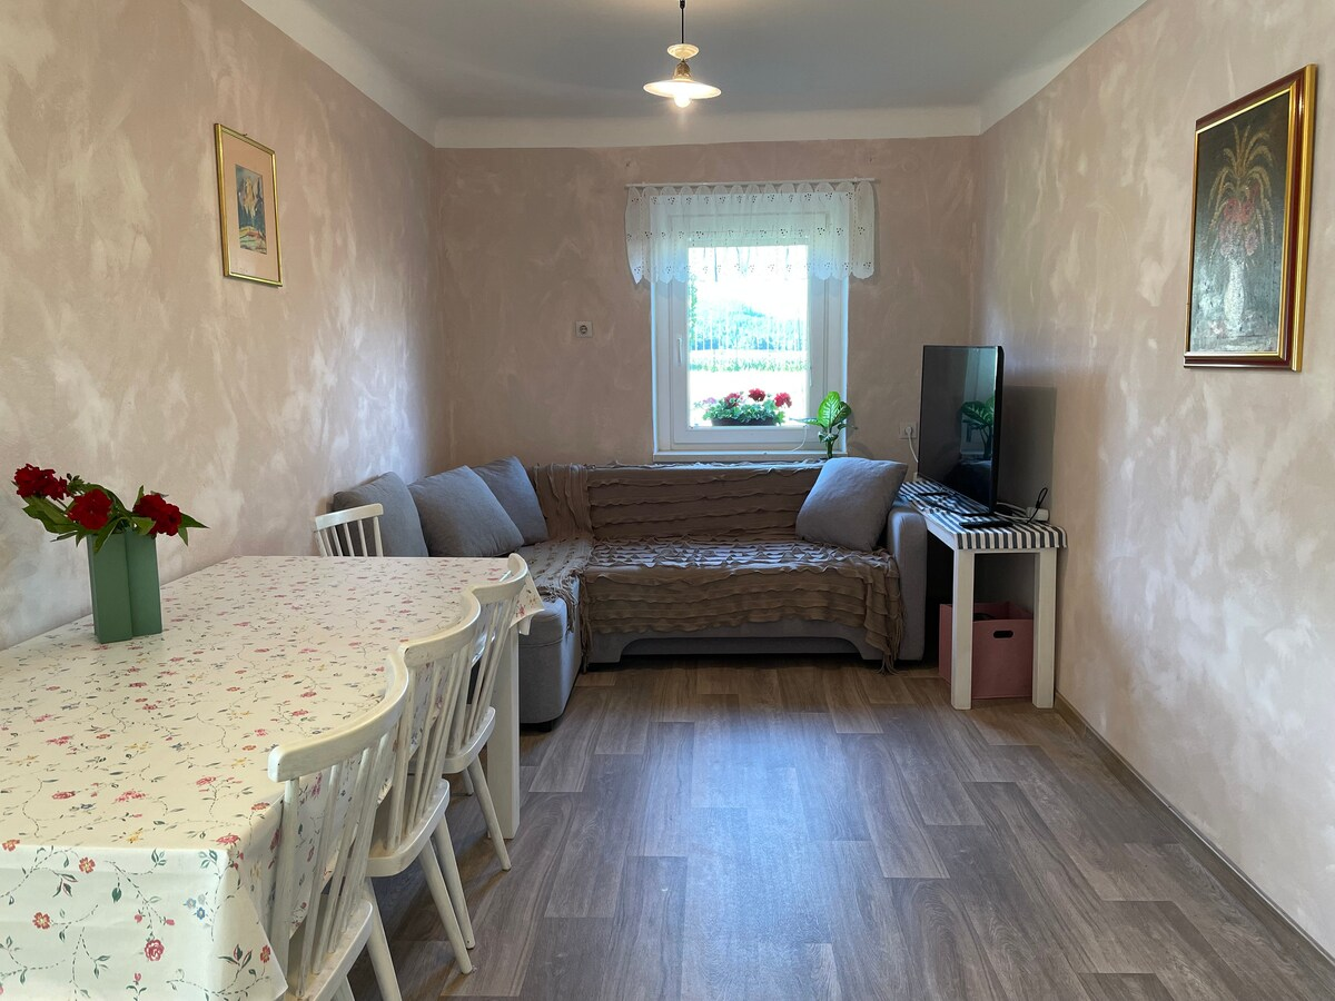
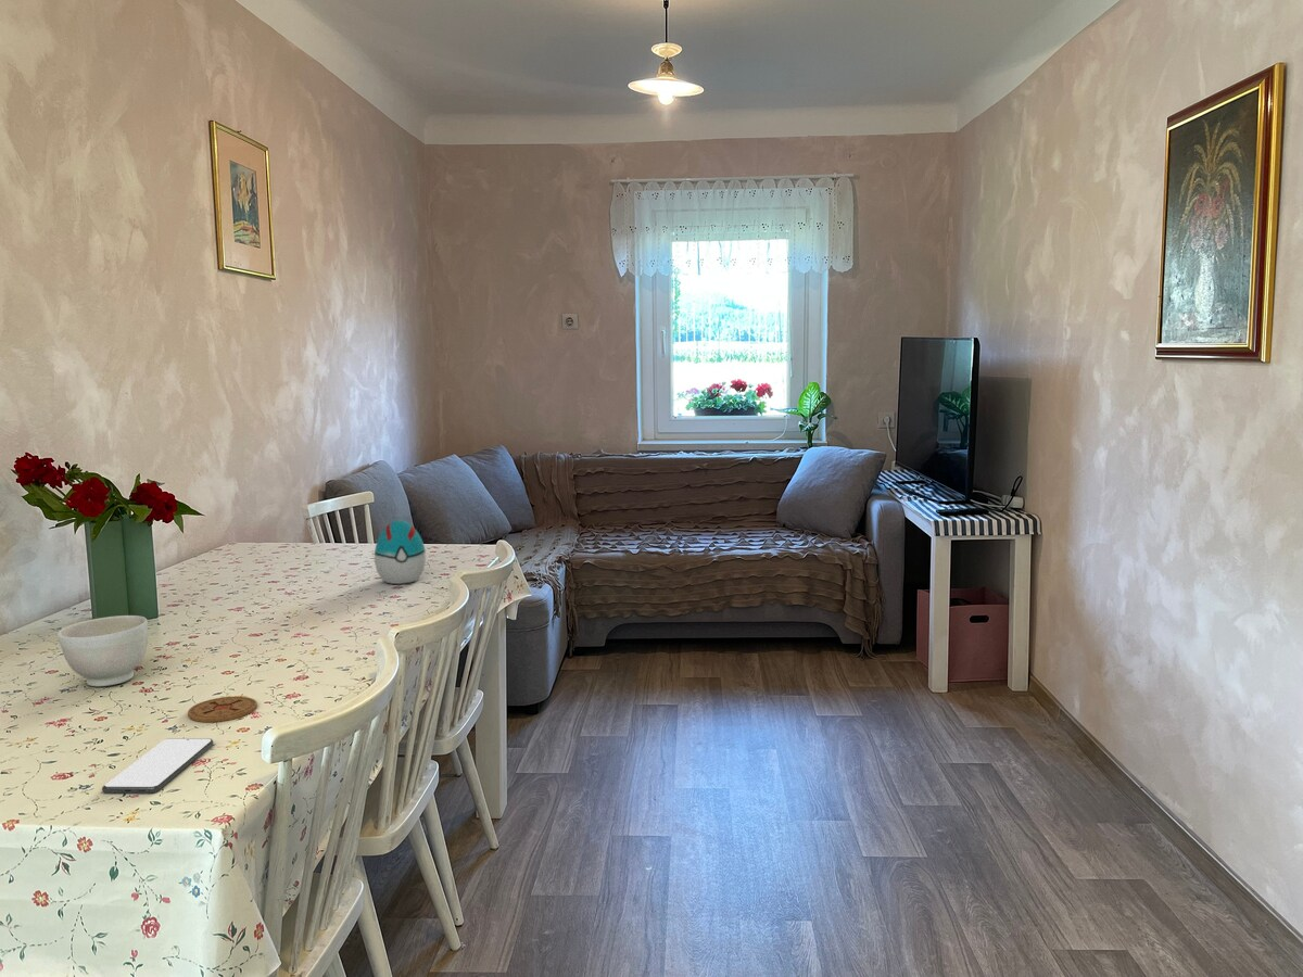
+ coaster (223, 709)
+ decorative egg (400, 550)
+ bowl (105, 652)
+ smartphone (161, 764)
